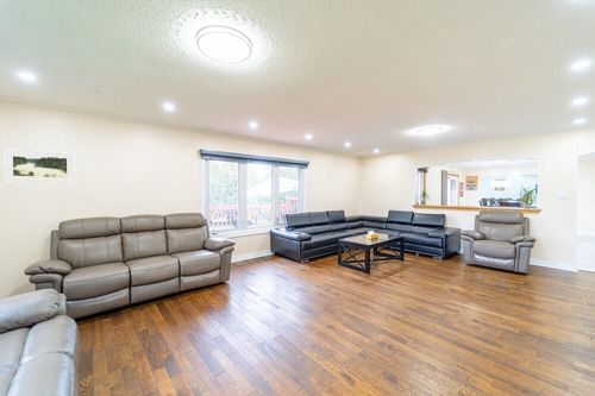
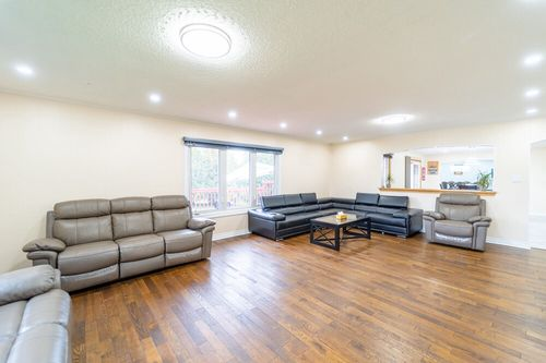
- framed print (40, 166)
